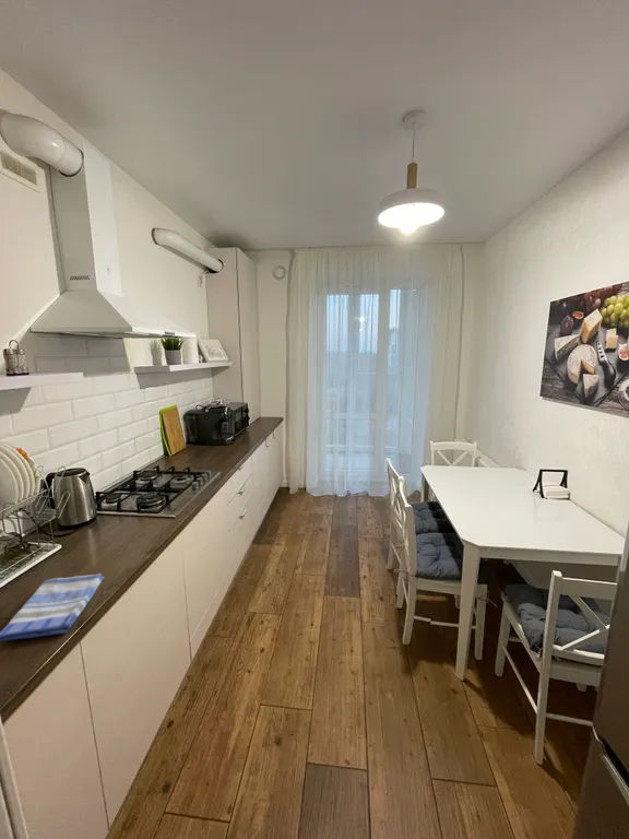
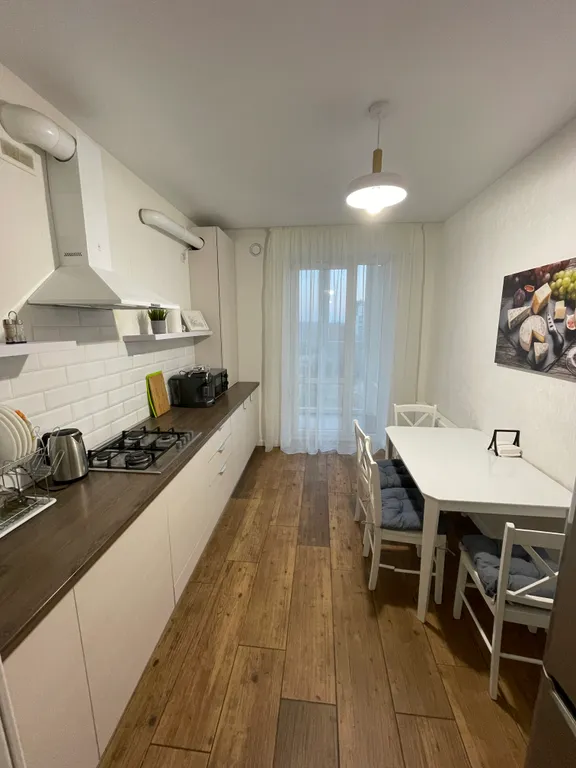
- dish towel (55, 603)
